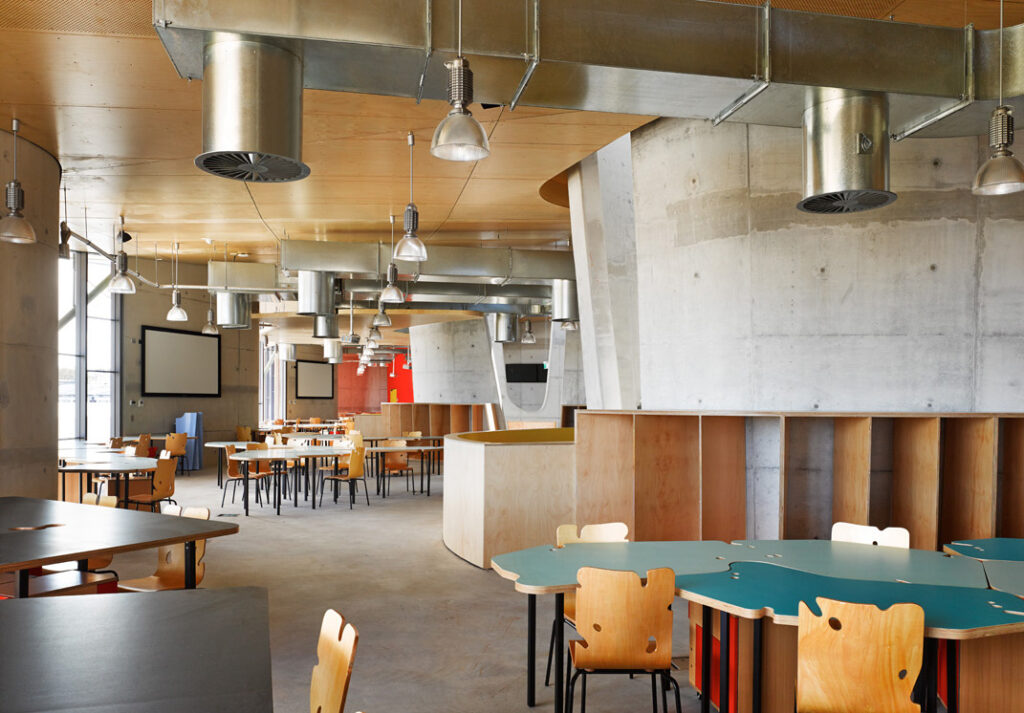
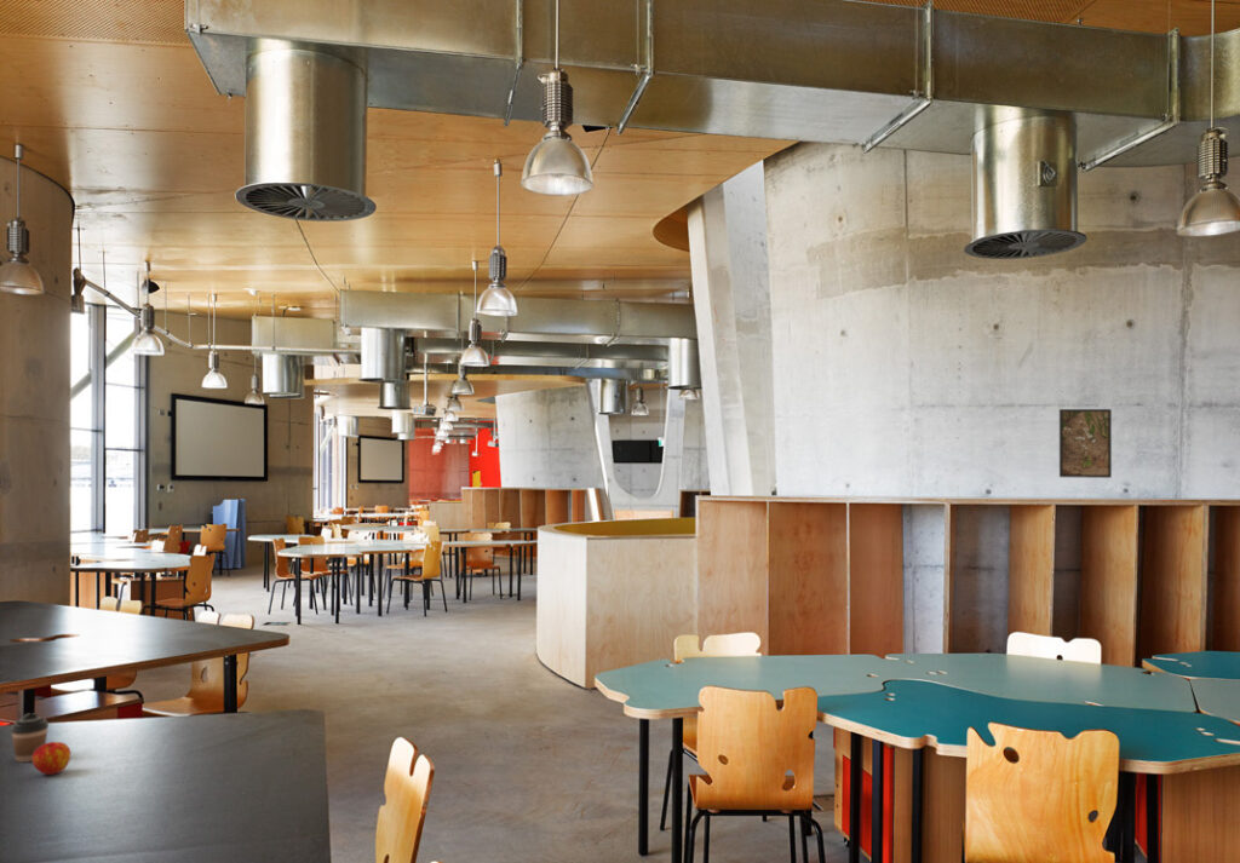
+ apple (51, 758)
+ coffee cup (29, 736)
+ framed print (1085, 443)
